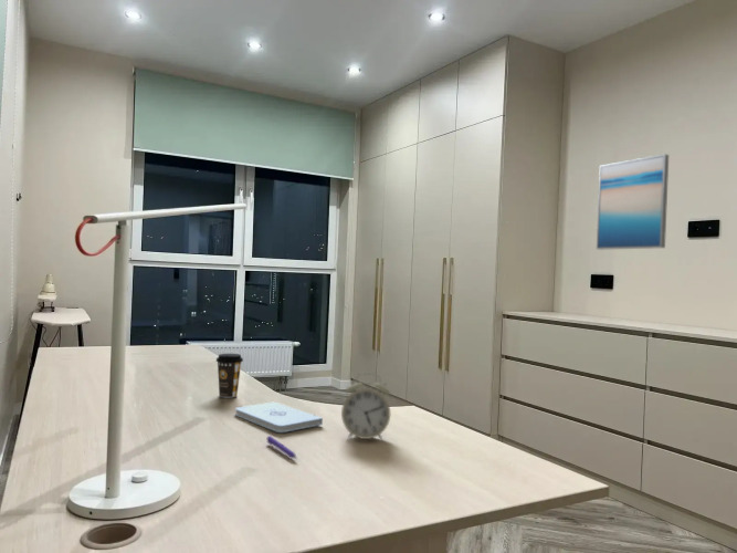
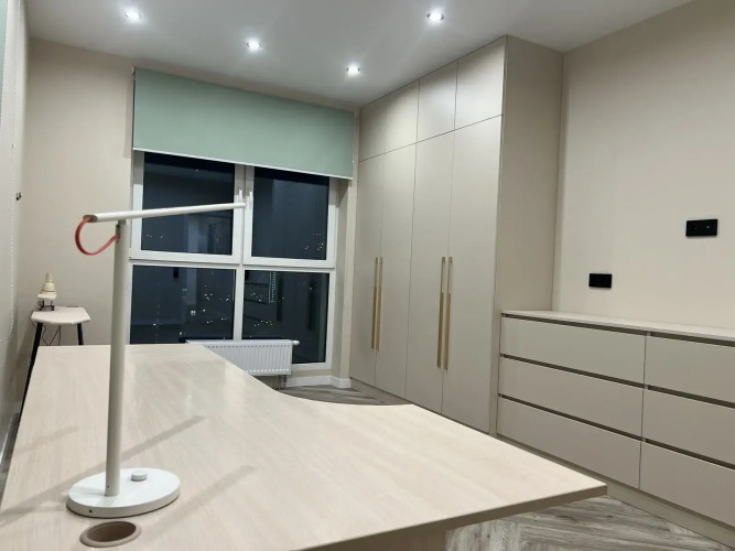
- coffee cup (229, 375)
- wall art (630, 204)
- pen (281, 447)
- notepad (276, 416)
- alarm clock (366, 406)
